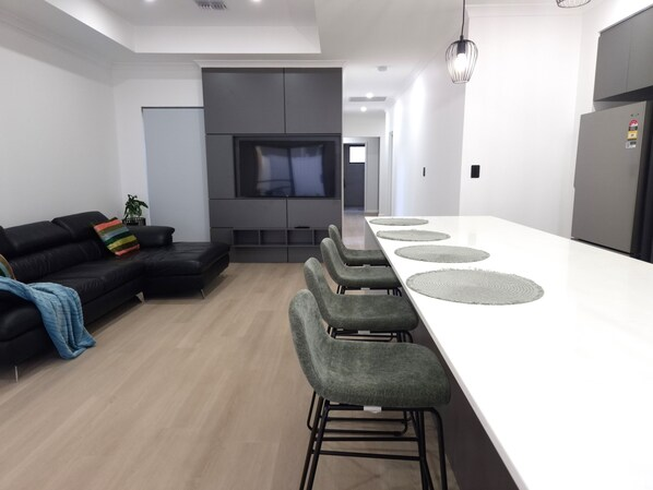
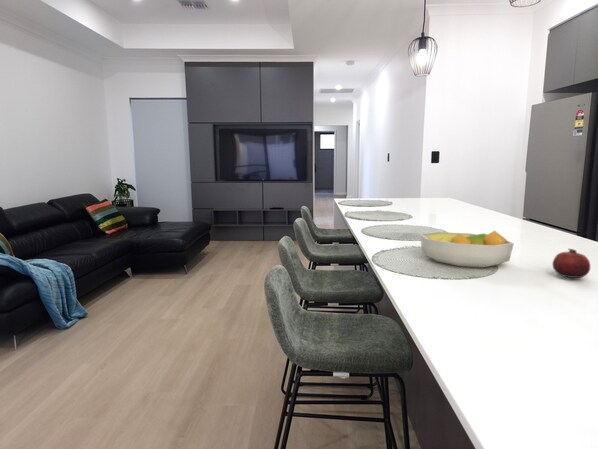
+ fruit (571, 263)
+ fruit bowl (463, 244)
